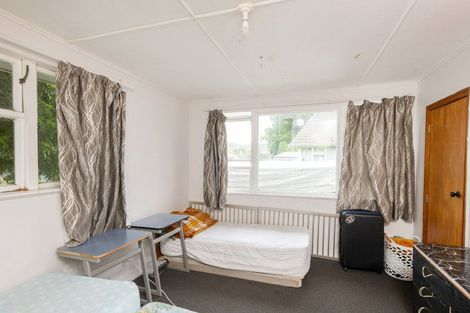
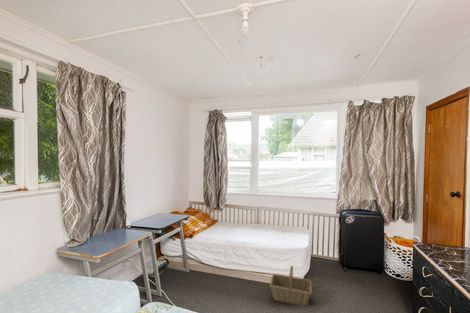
+ basket (290, 283)
